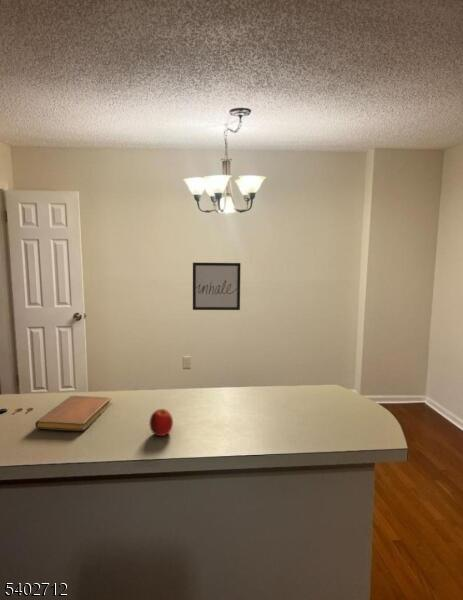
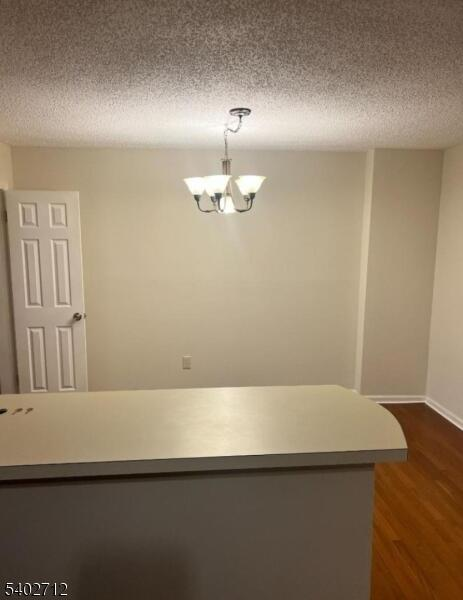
- fruit (161, 421)
- notebook (76, 411)
- wall art (216, 286)
